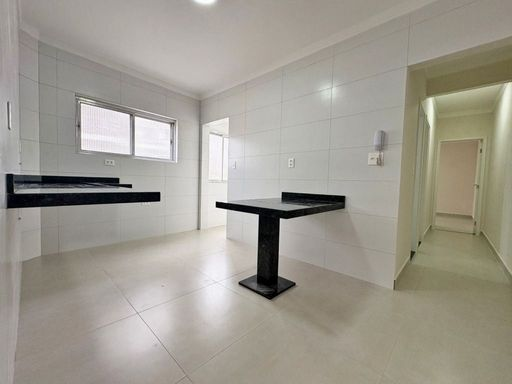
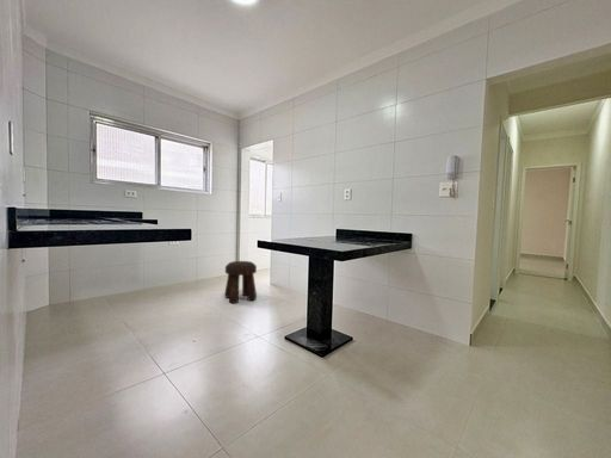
+ stool (242, 280)
